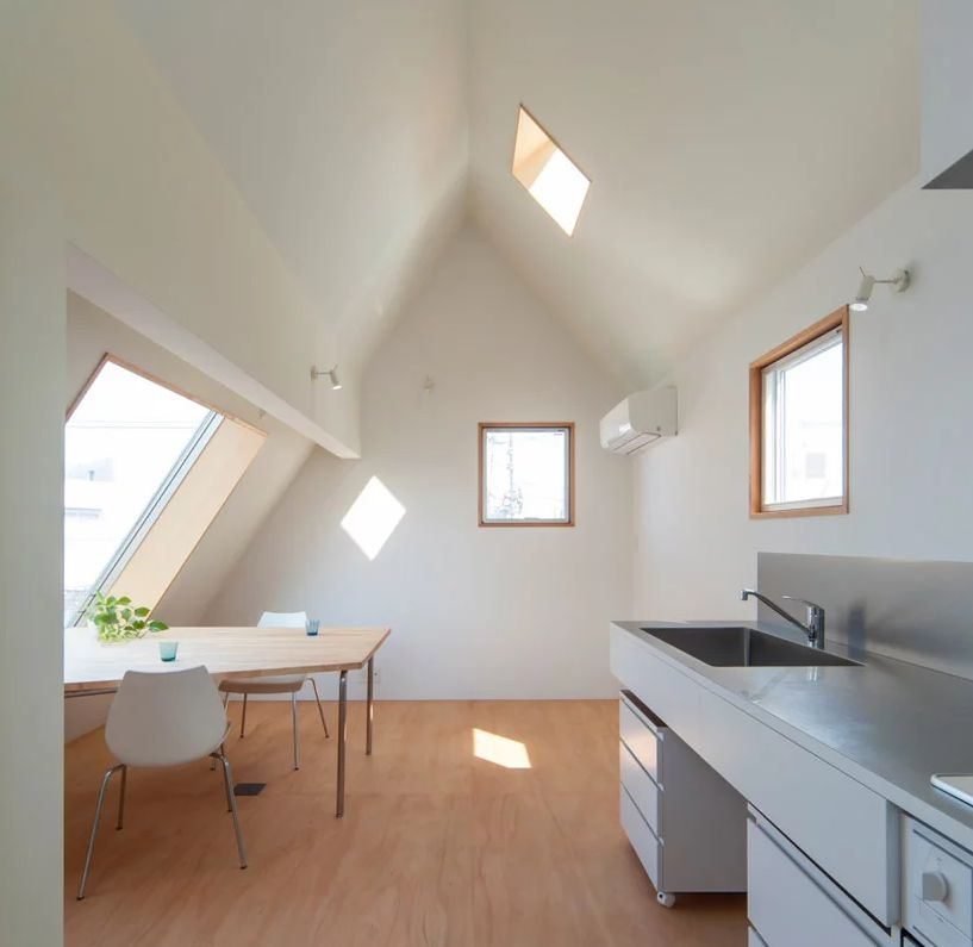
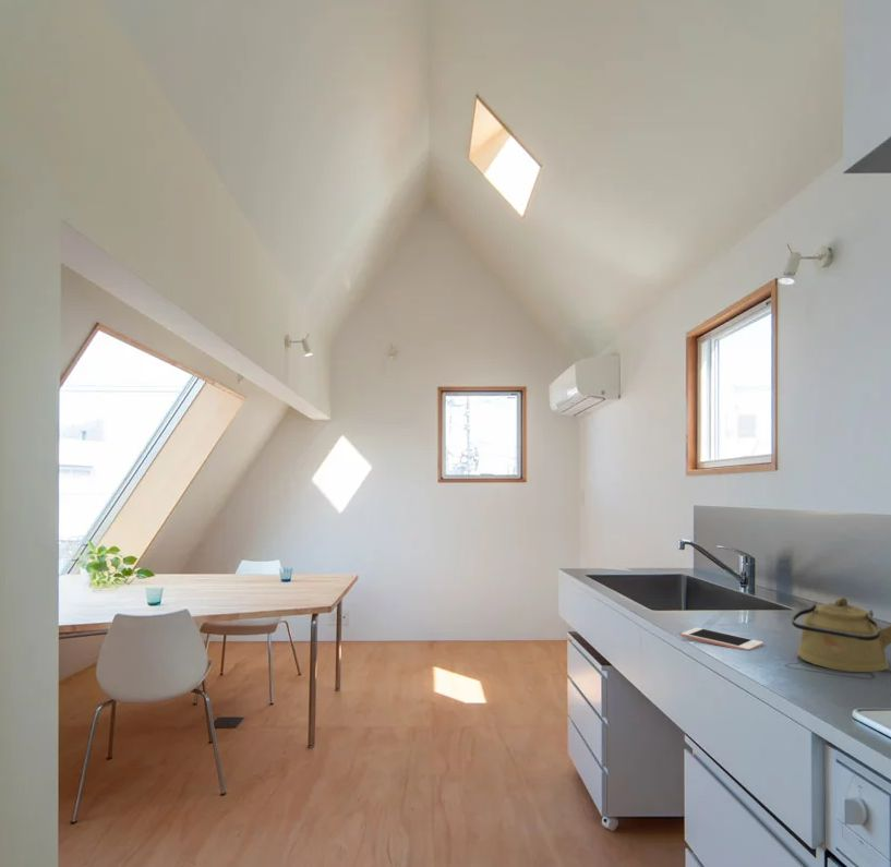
+ cell phone (721, 639)
+ kettle (851, 630)
